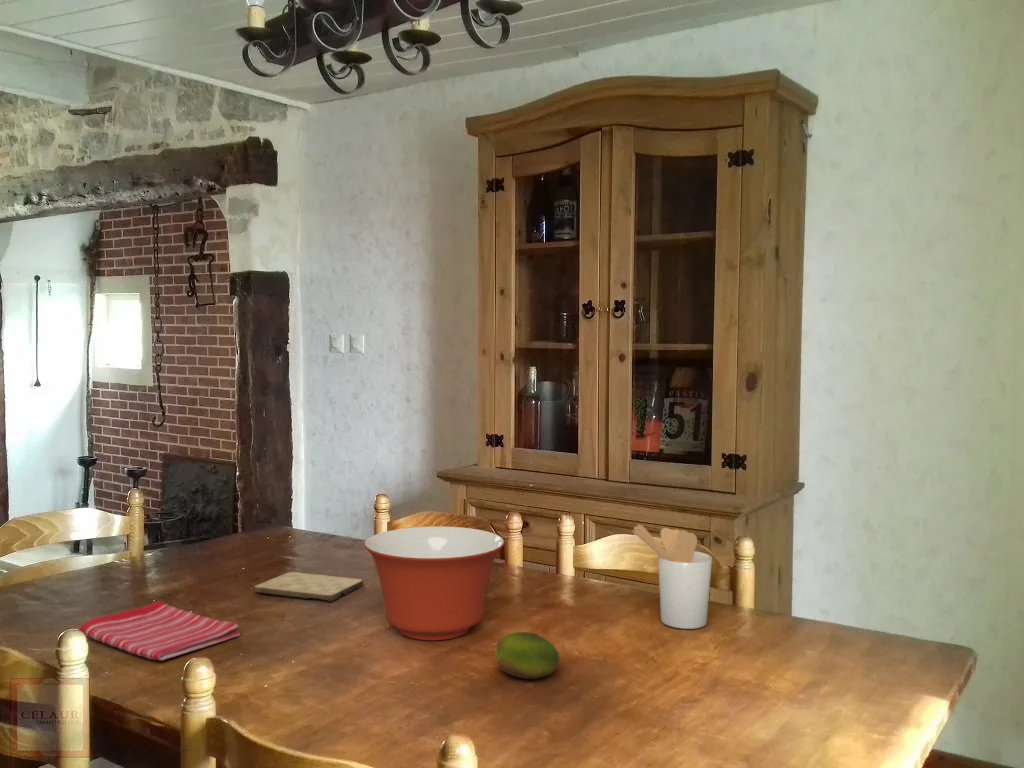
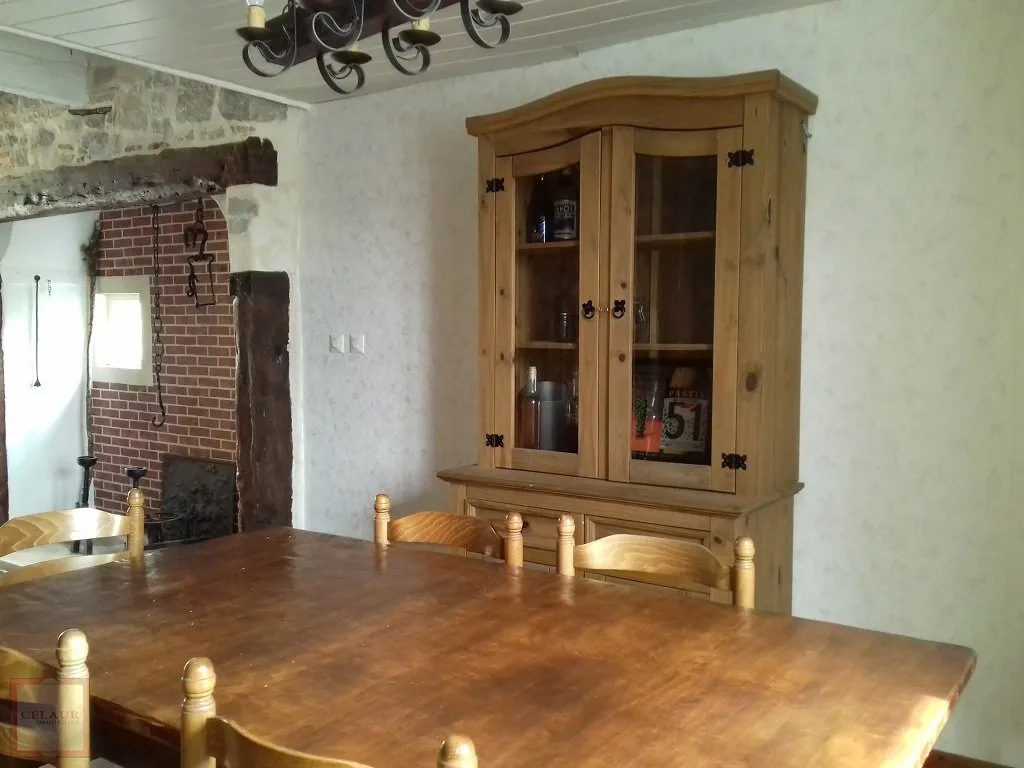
- mixing bowl (434, 584)
- utensil holder (670, 572)
- dish towel (159, 629)
- cutting board (309, 585)
- fruit (526, 654)
